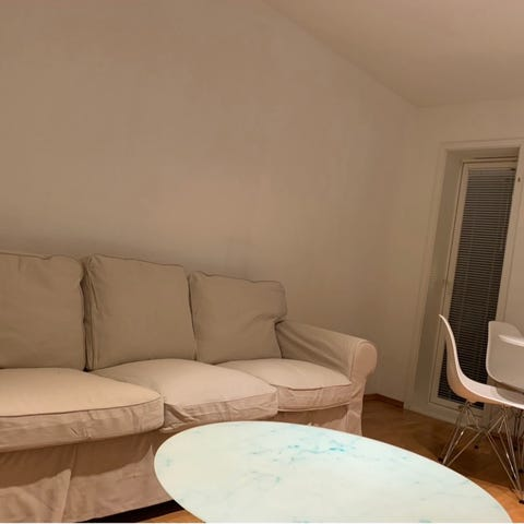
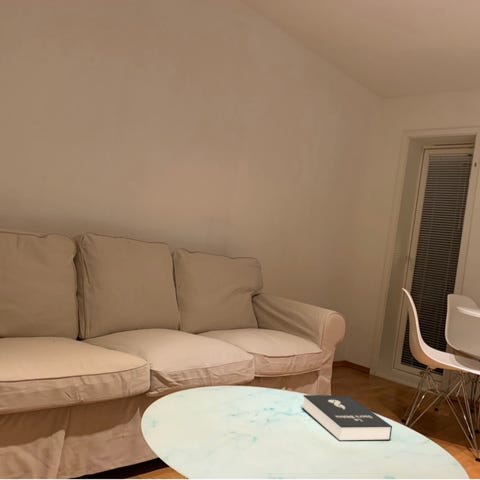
+ booklet (344, 416)
